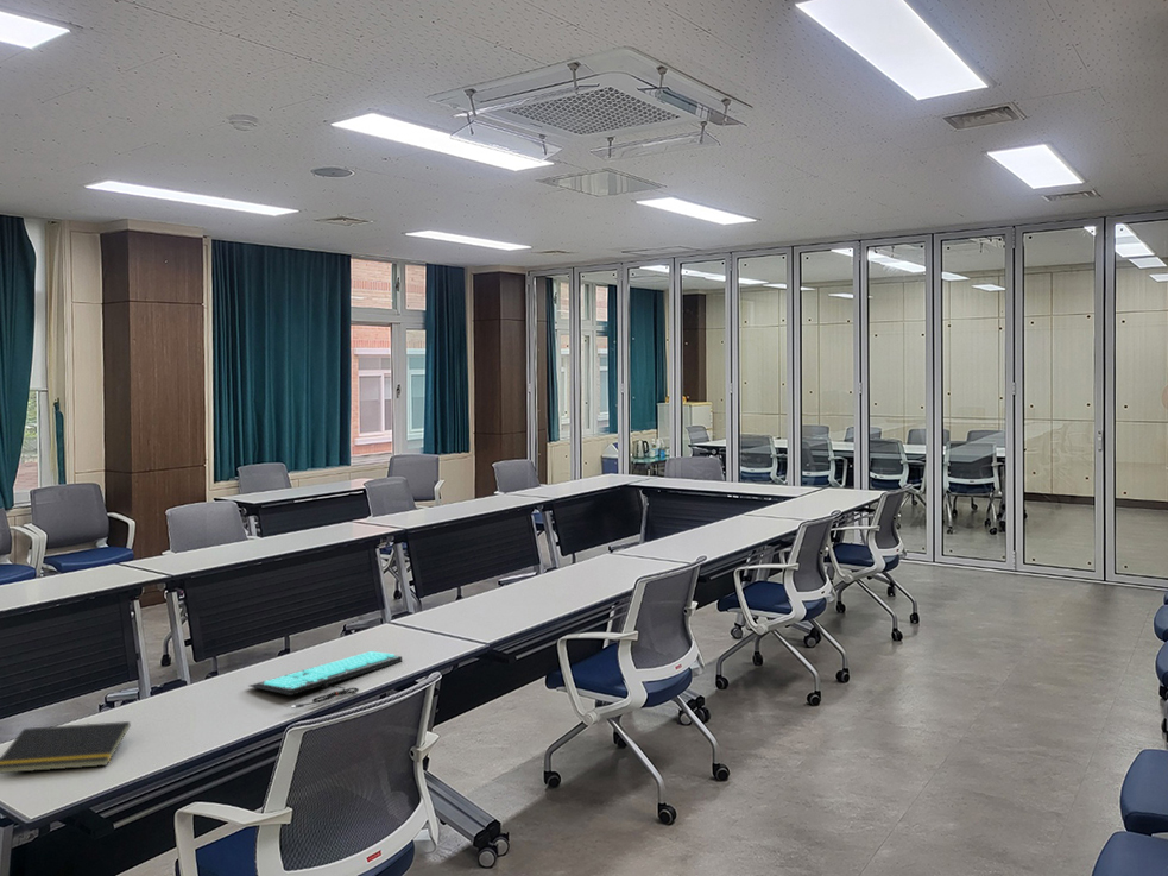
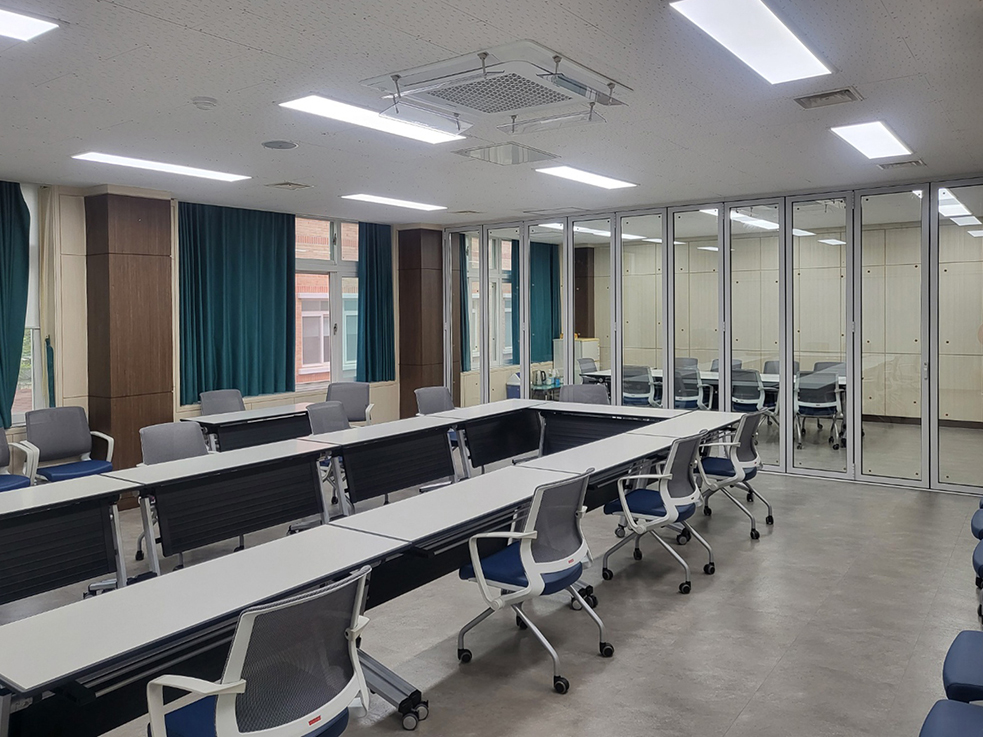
- computer keyboard (333, 674)
- notepad (64, 745)
